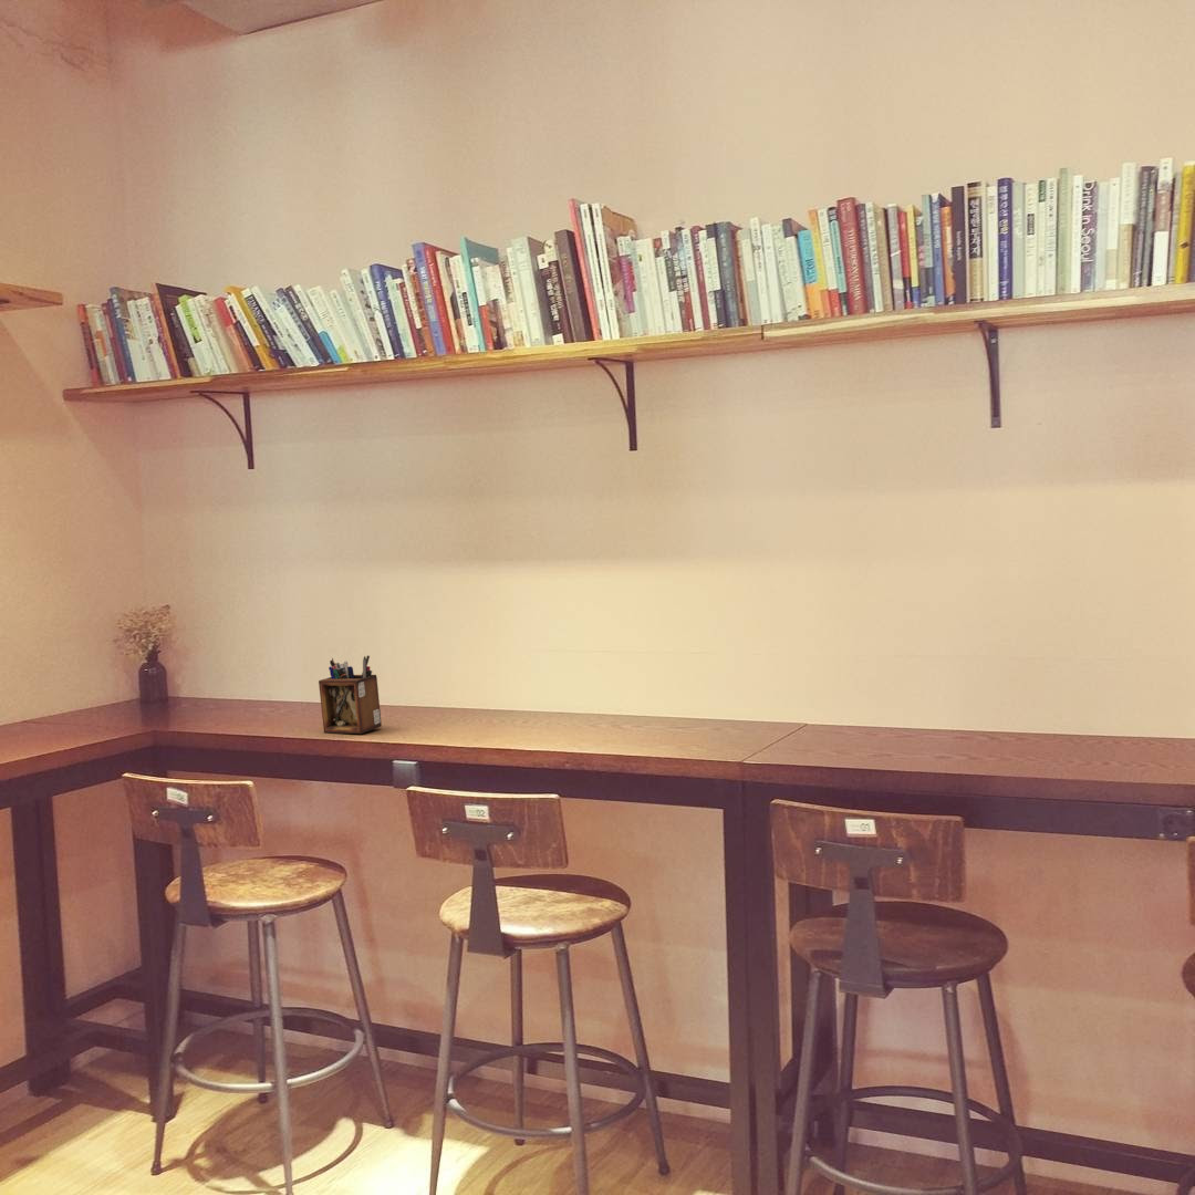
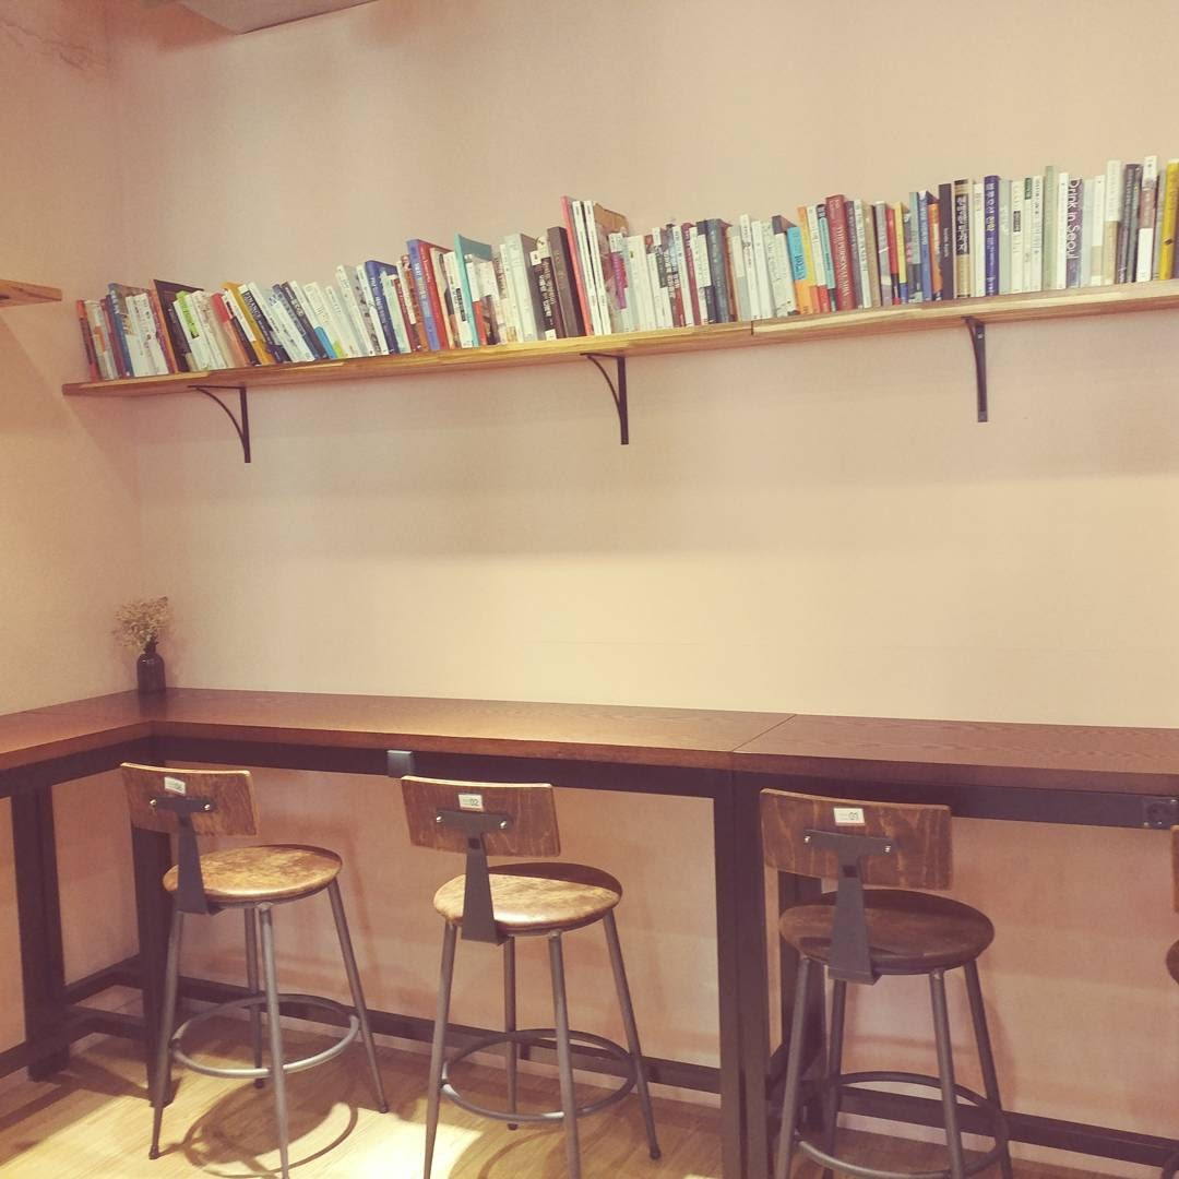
- desk organizer (349, 693)
